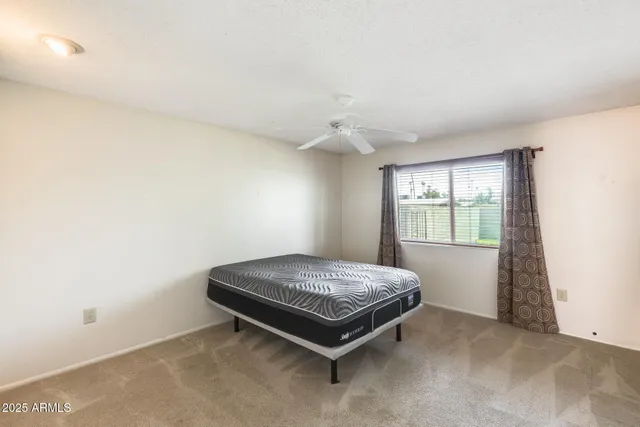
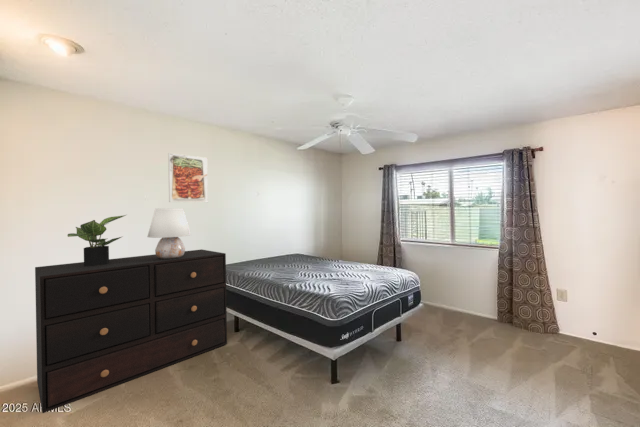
+ dresser (143, 310)
+ potted plant (99, 239)
+ table lamp (169, 232)
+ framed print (189, 178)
